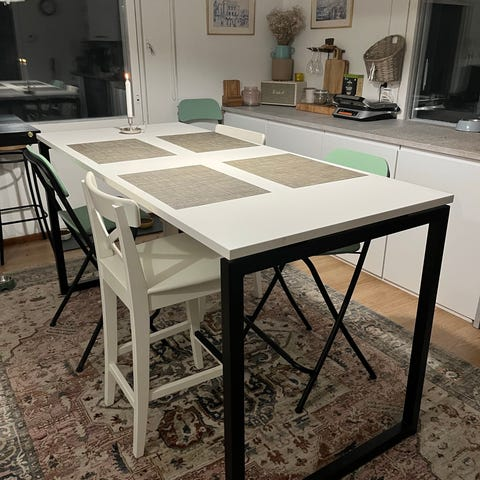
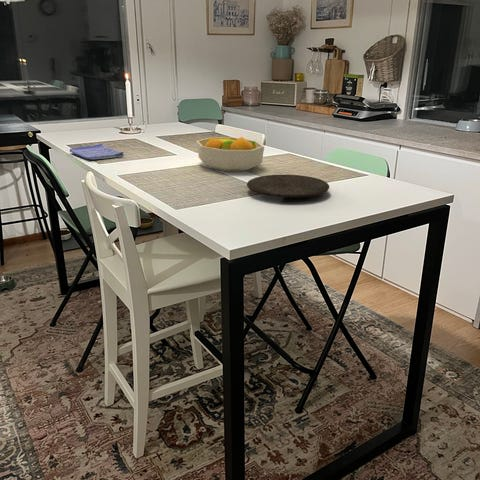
+ plate (287, 187)
+ dish towel (96, 151)
+ fruit bowl (229, 149)
